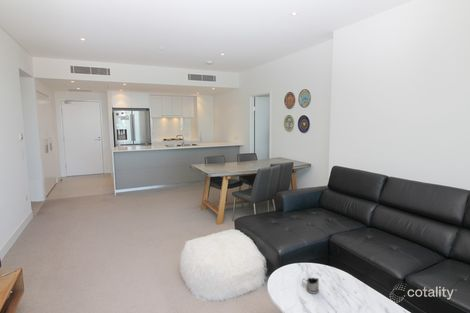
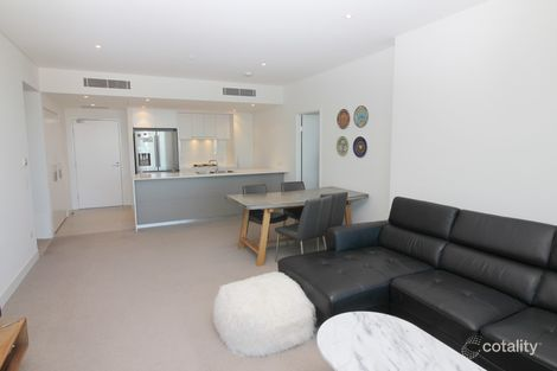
- tea glass holder (310, 283)
